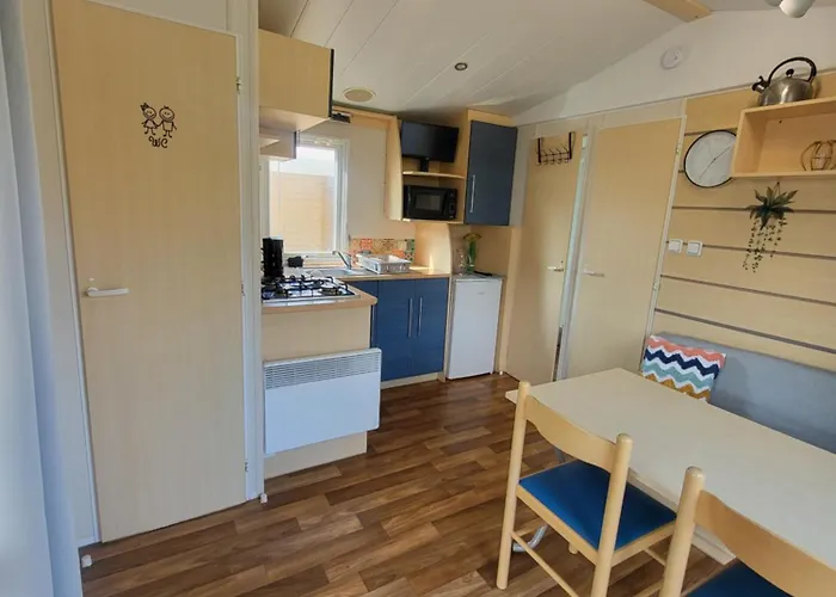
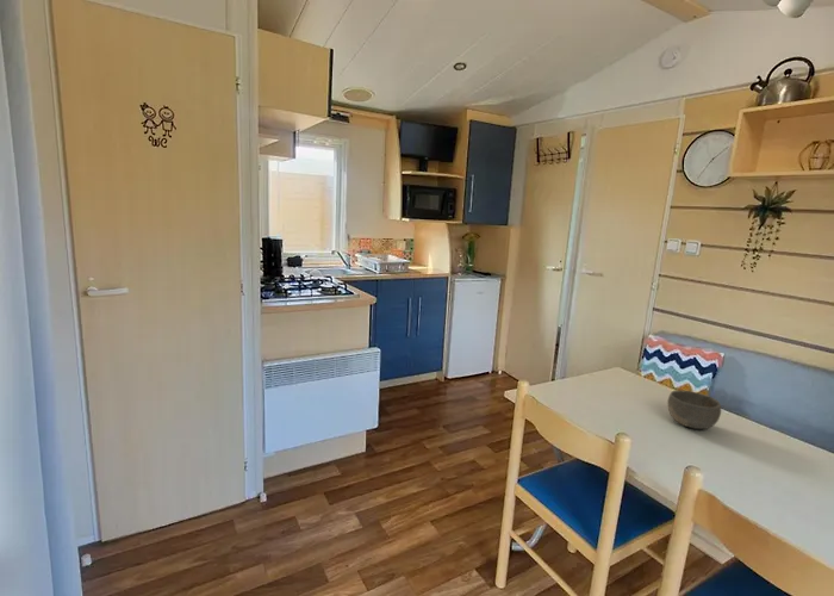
+ bowl (692, 411)
